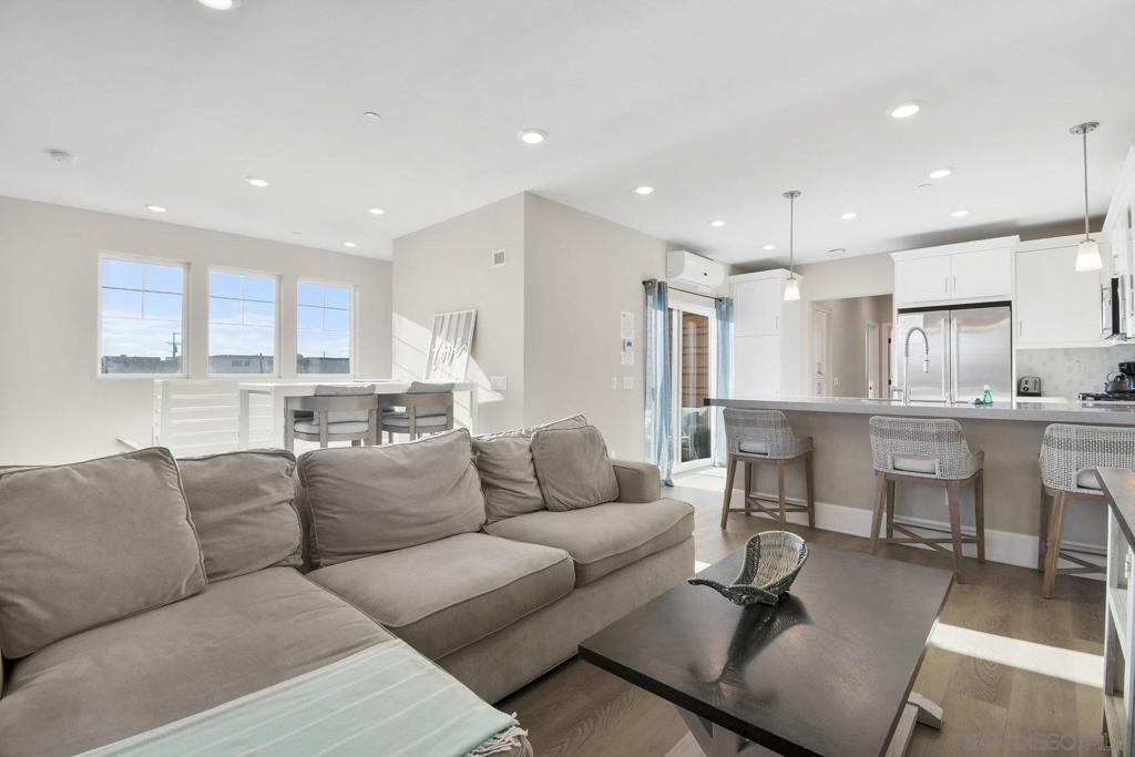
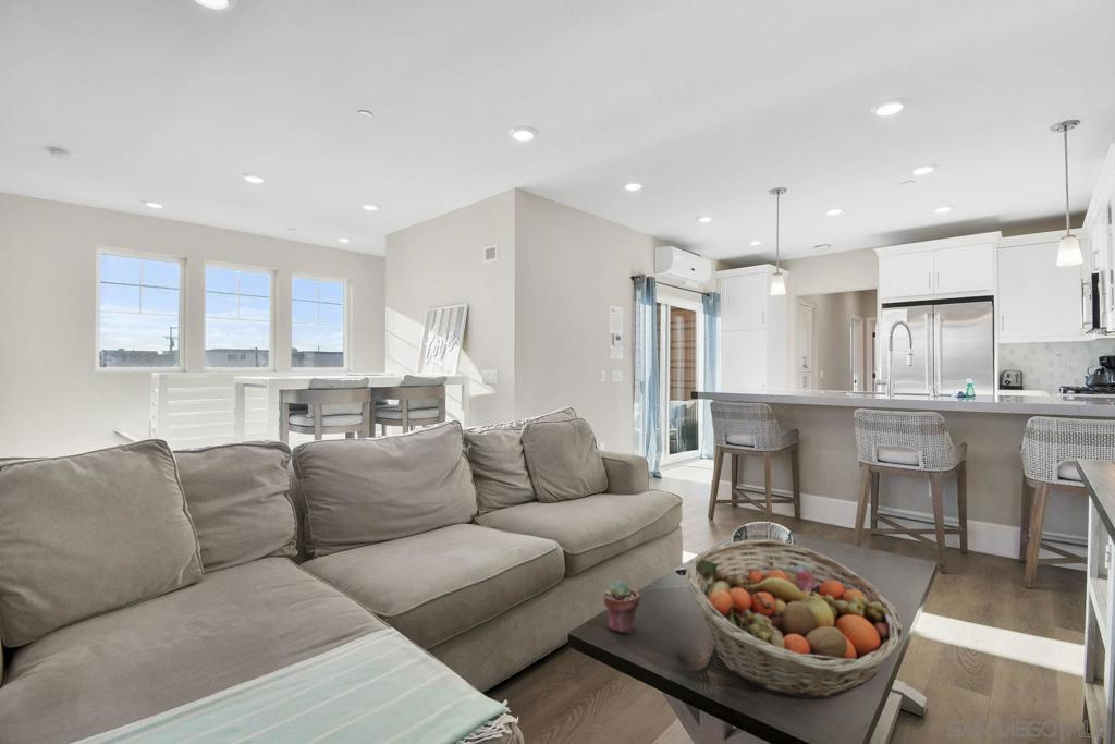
+ potted succulent (621, 603)
+ fruit basket (789, 610)
